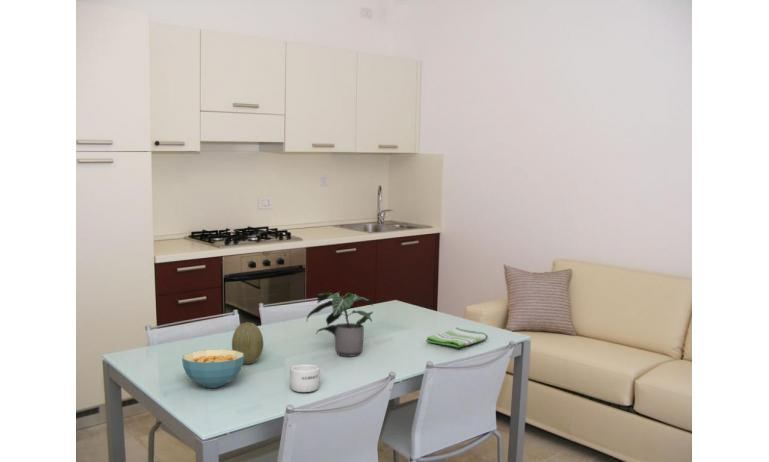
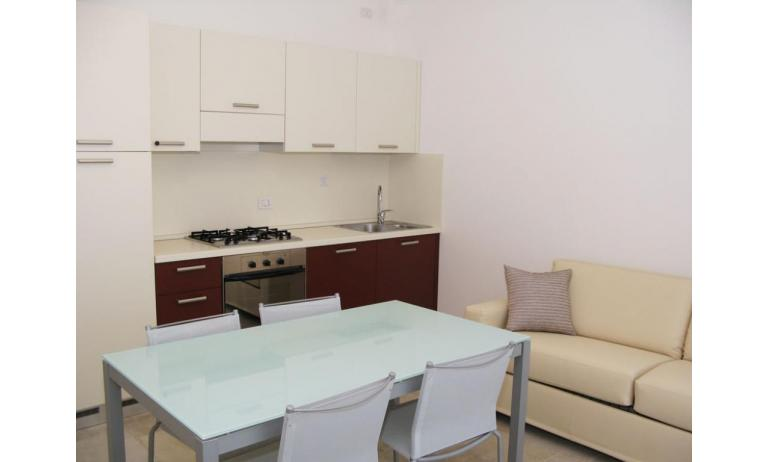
- cereal bowl (213, 370)
- mug (307, 377)
- potted plant (341, 324)
- fruit (247, 342)
- dish towel (457, 337)
